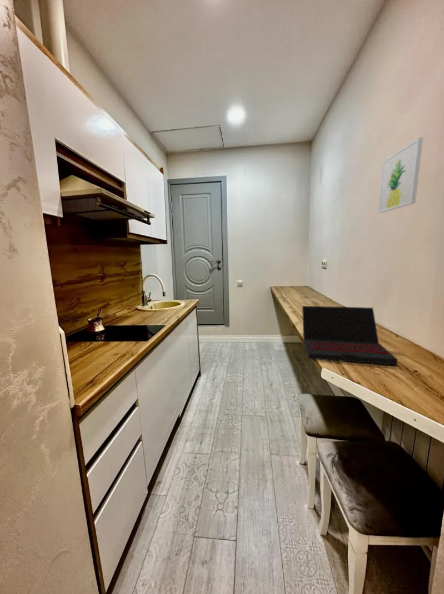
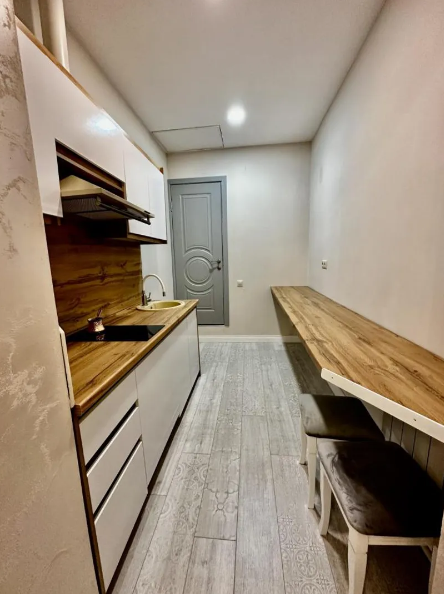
- laptop (342, 330)
- wall art (397, 180)
